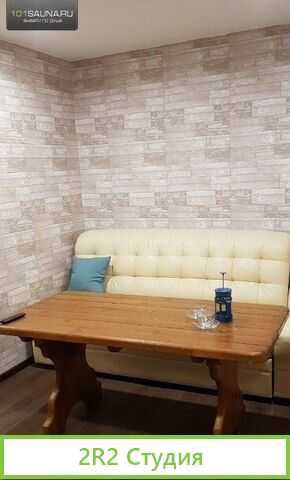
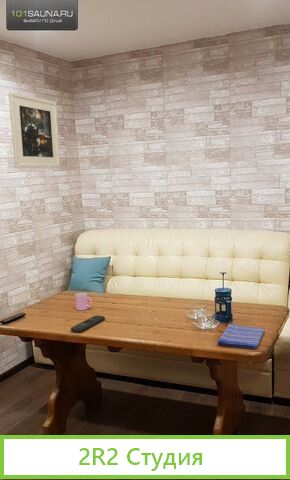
+ remote control (88, 323)
+ cup (84, 301)
+ dish towel (241, 335)
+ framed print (36, 132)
